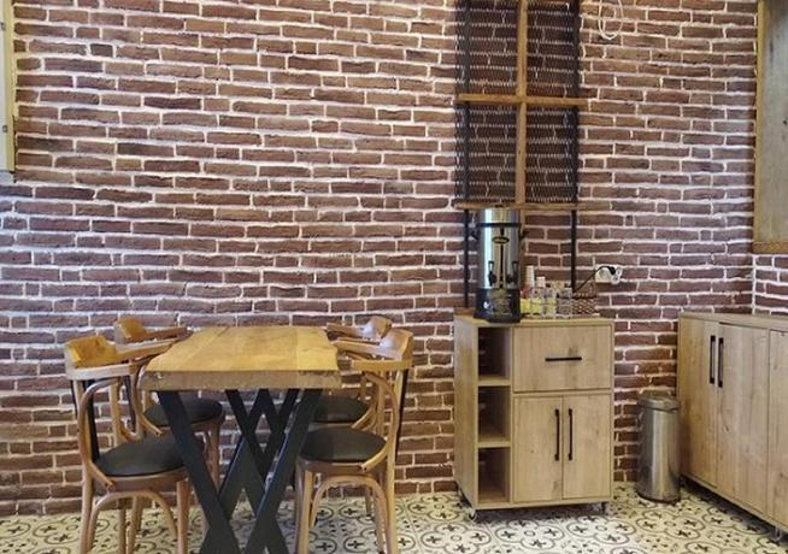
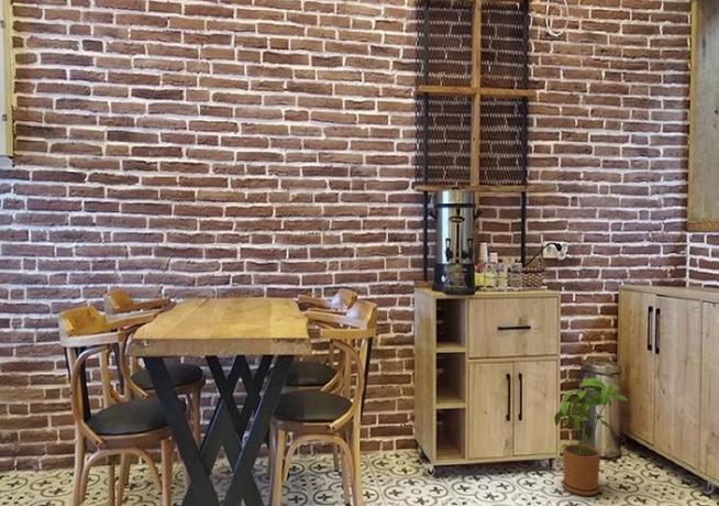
+ house plant (579, 435)
